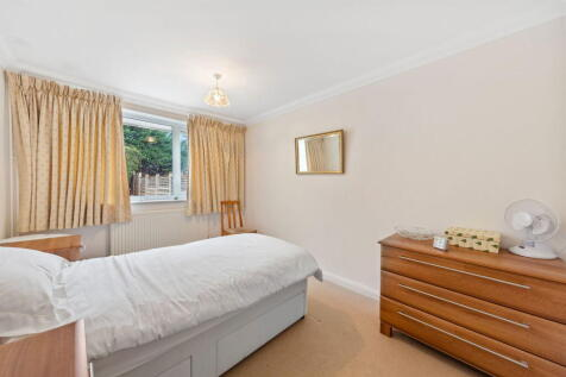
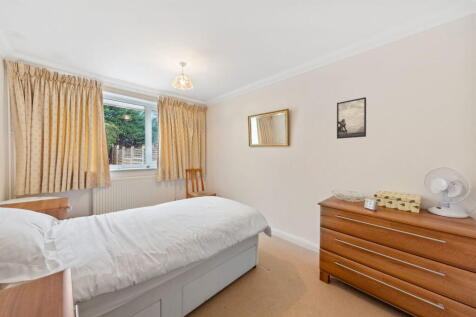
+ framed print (350, 119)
